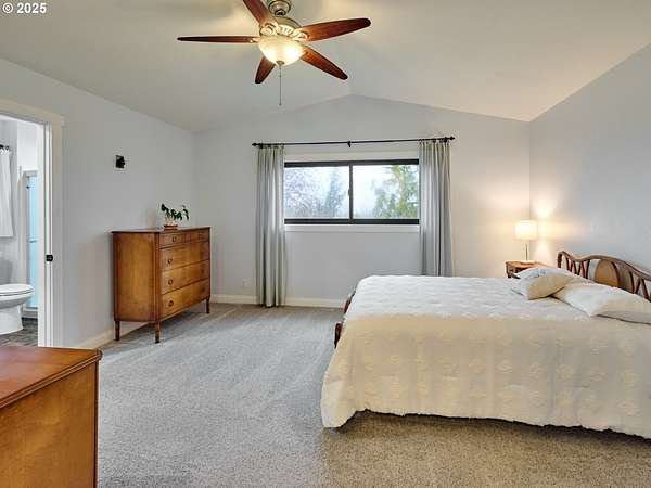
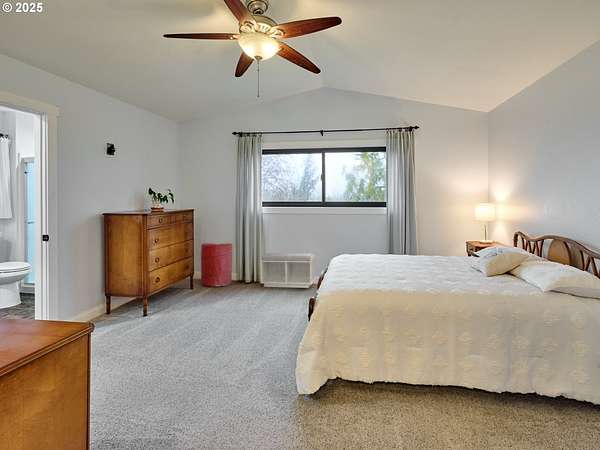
+ laundry hamper (216, 263)
+ bench (288, 269)
